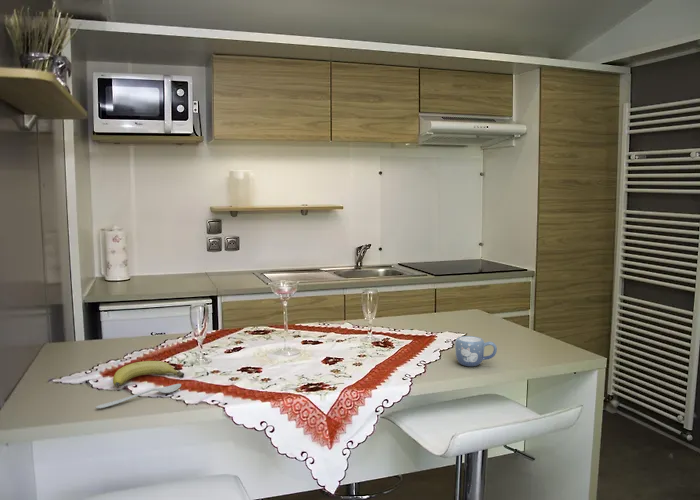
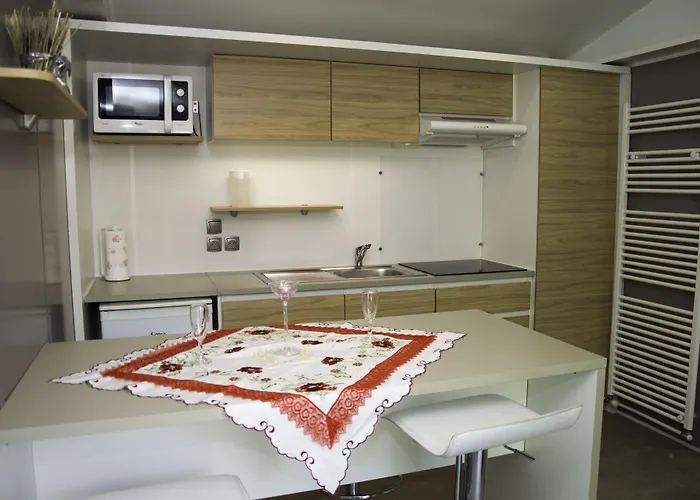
- fruit (146, 371)
- spoon (140, 394)
- mug (475, 351)
